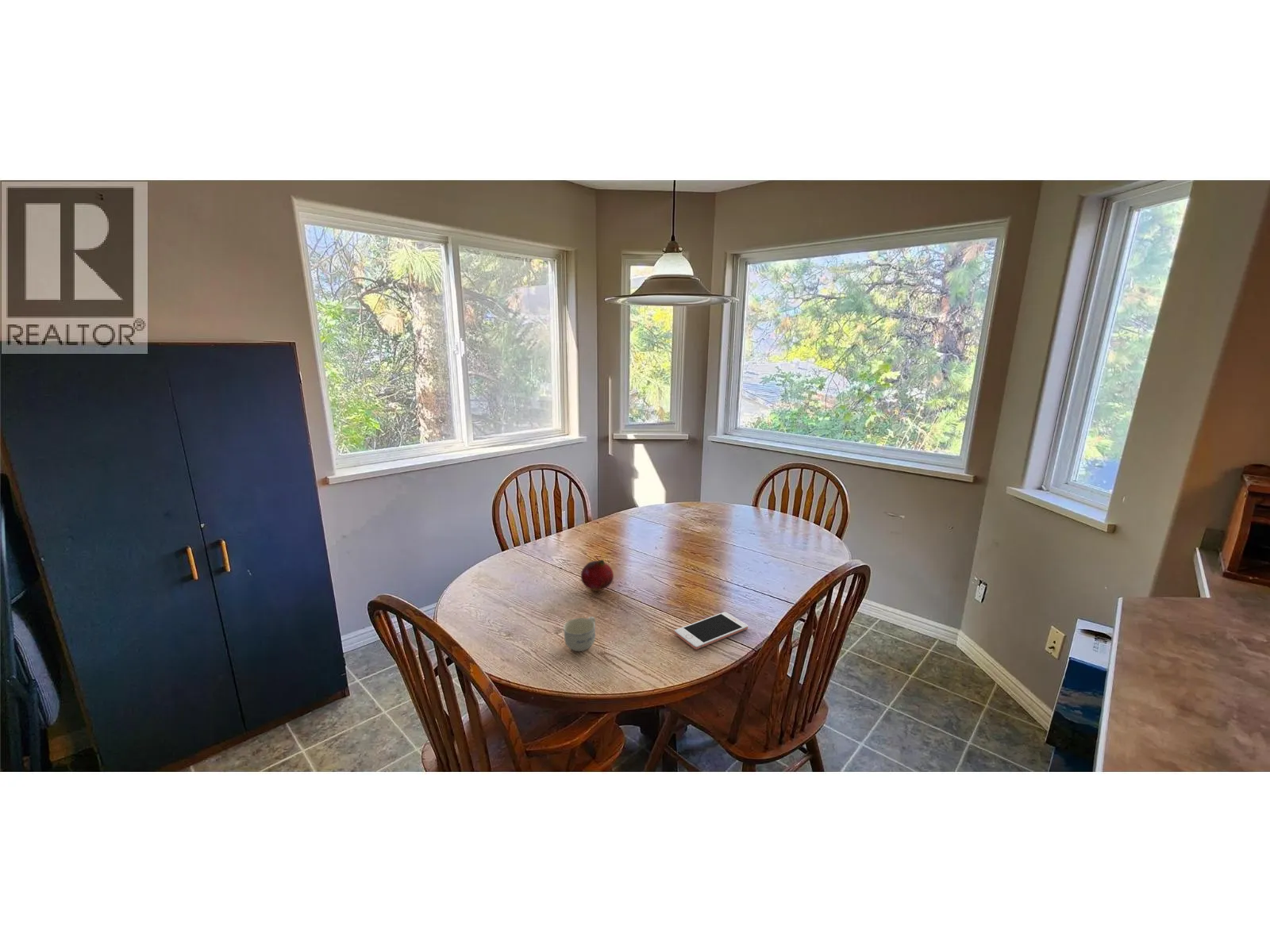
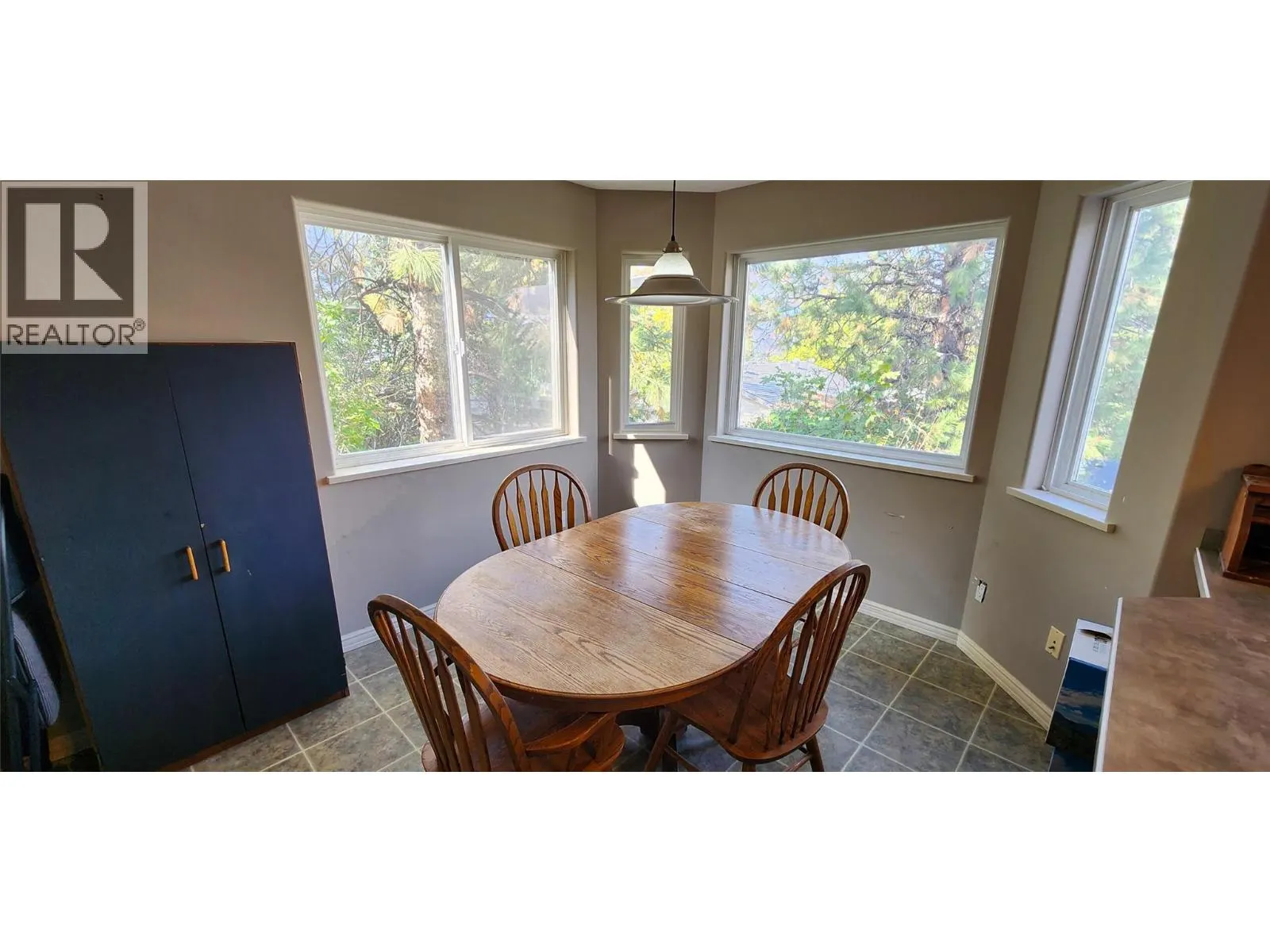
- cell phone (711, 629)
- fruit (597, 574)
- cup (583, 633)
